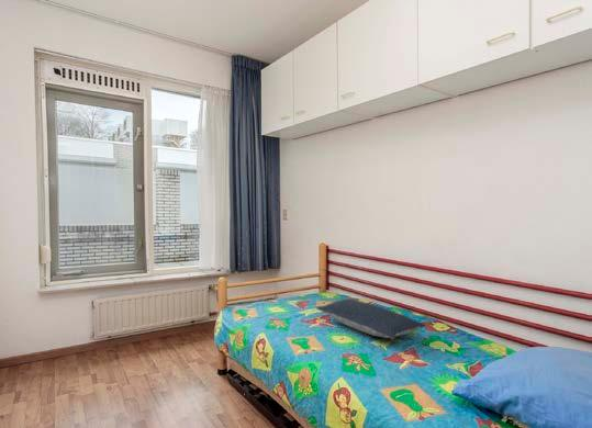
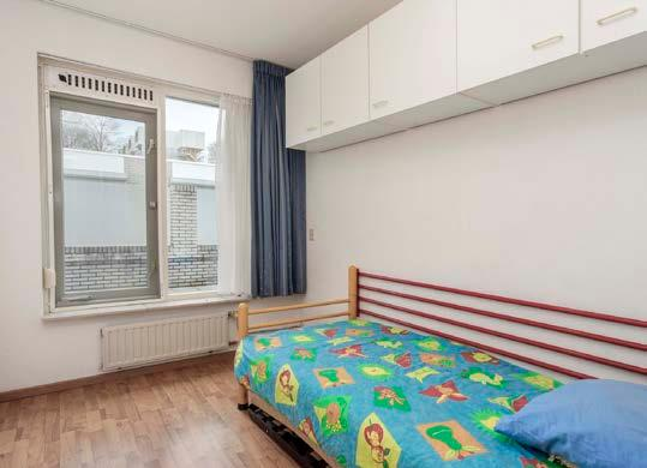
- pillow (367, 316)
